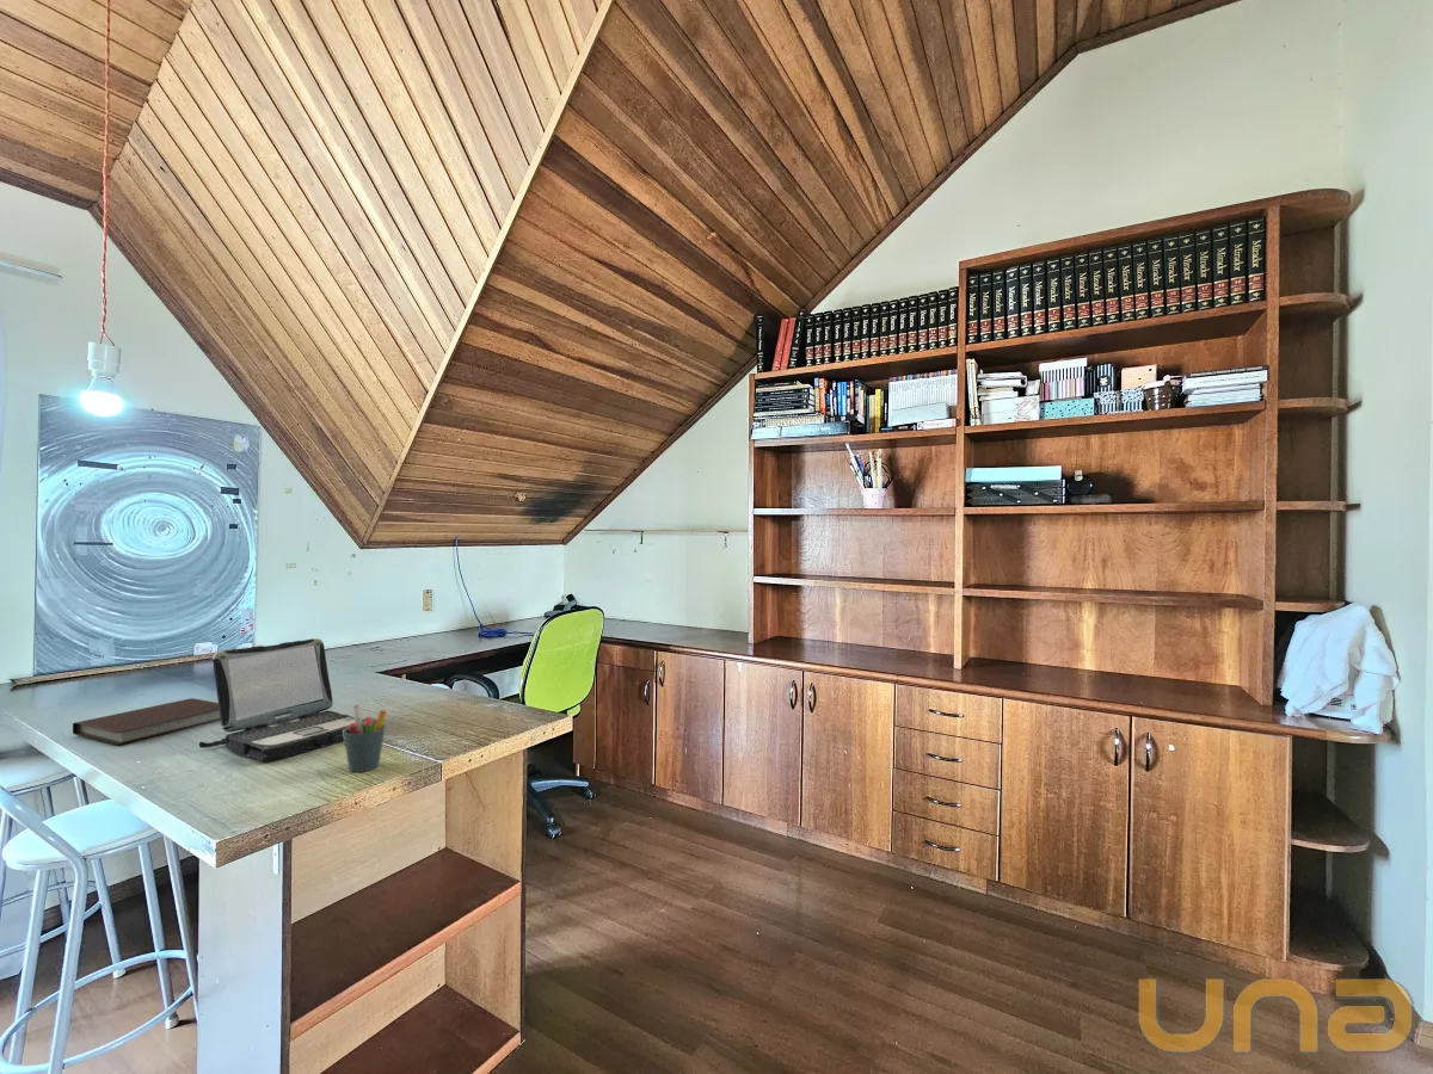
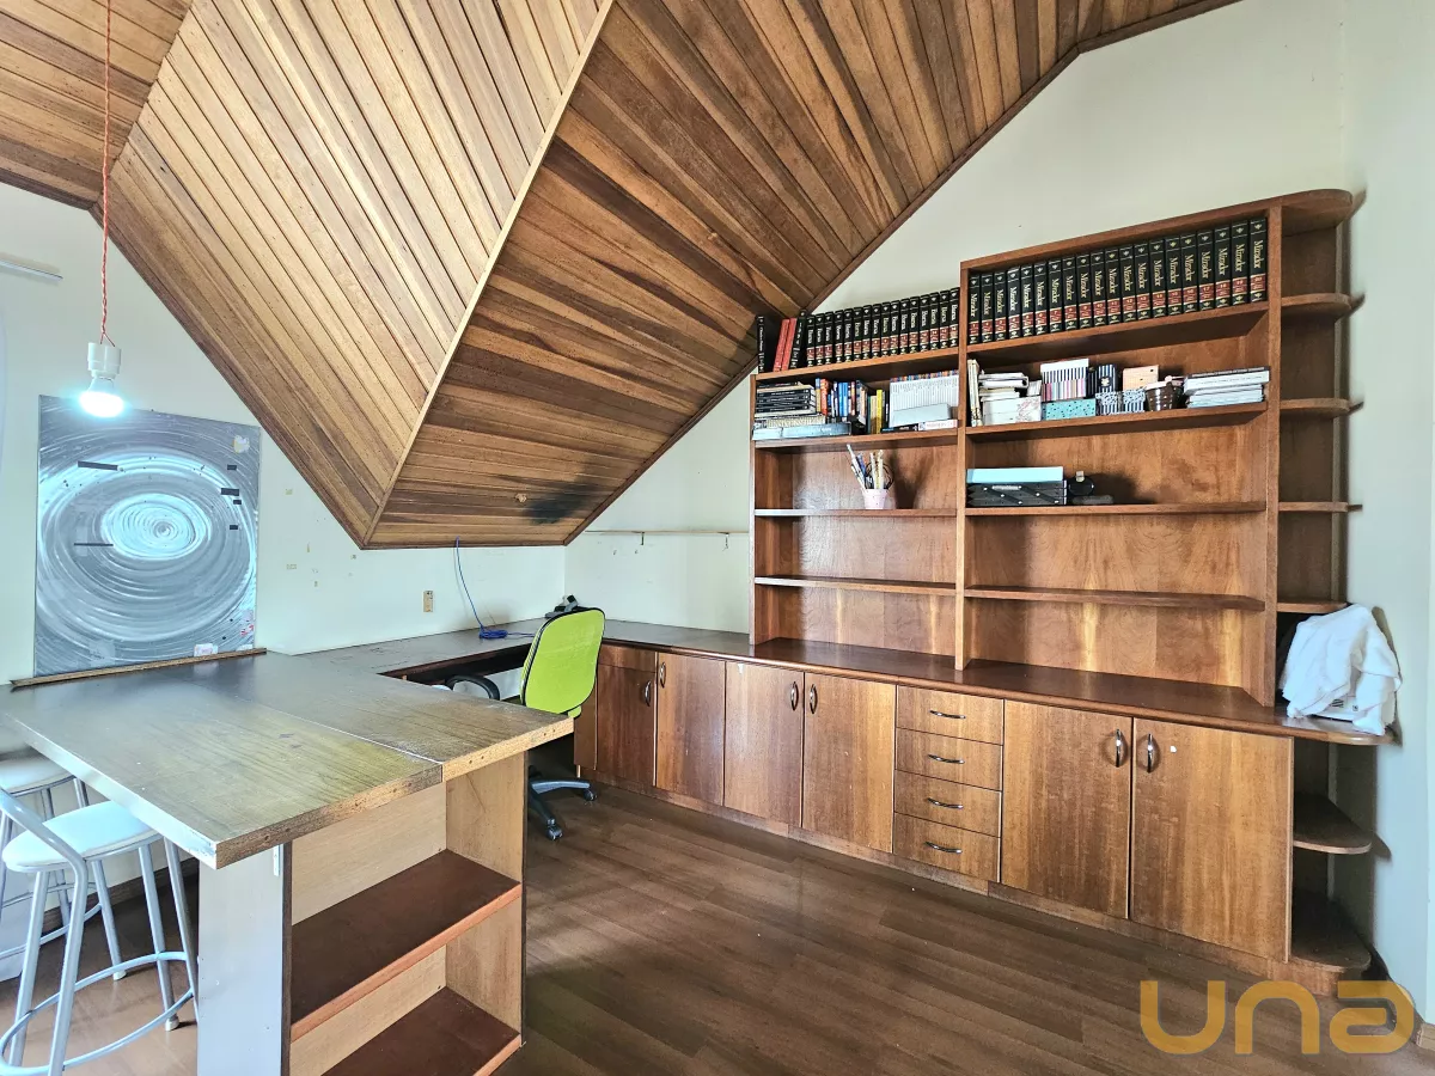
- laptop (290, 693)
- notebook (156, 718)
- pen holder (364, 736)
